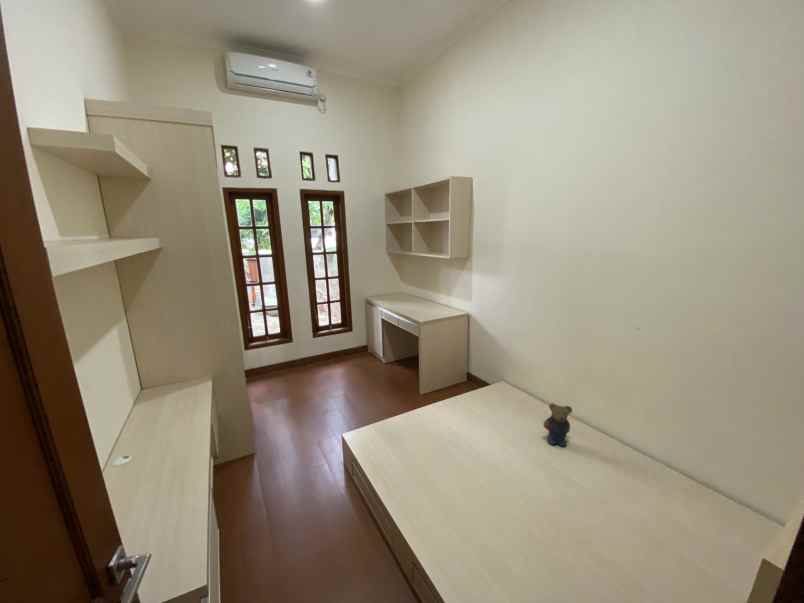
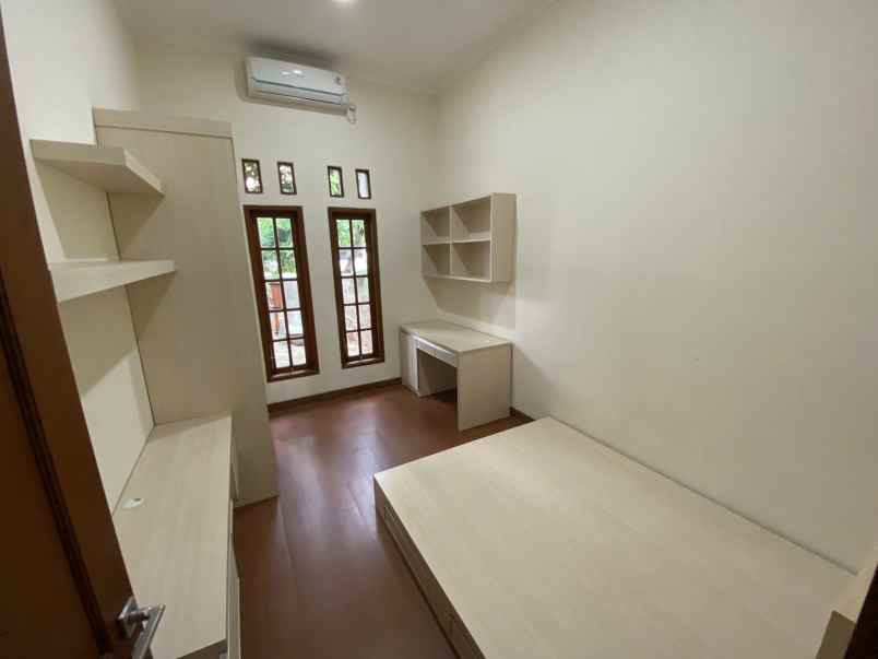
- teddy bear (557, 423)
